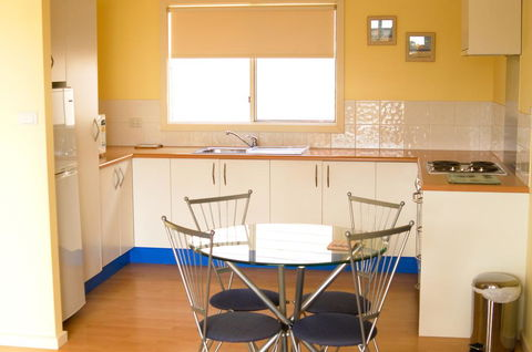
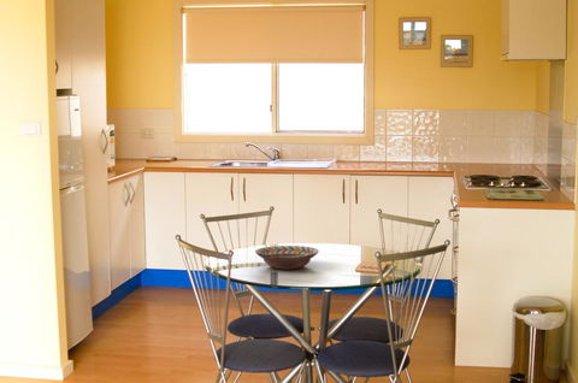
+ decorative bowl (287, 258)
